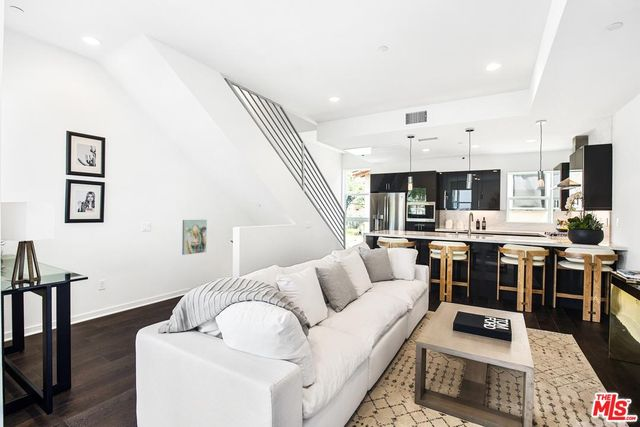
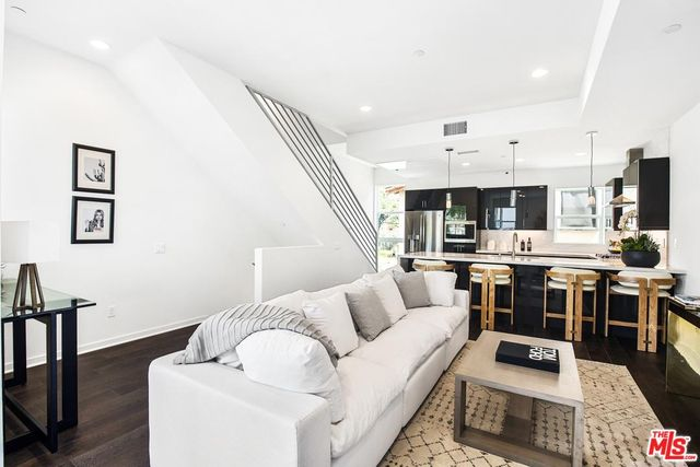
- wall art (194, 236)
